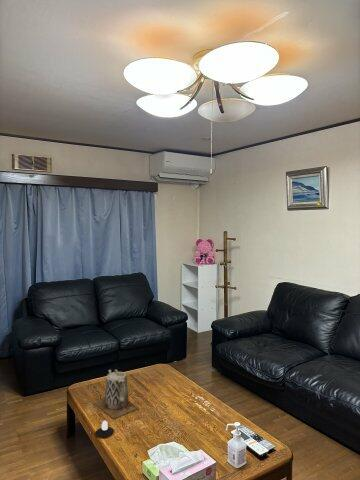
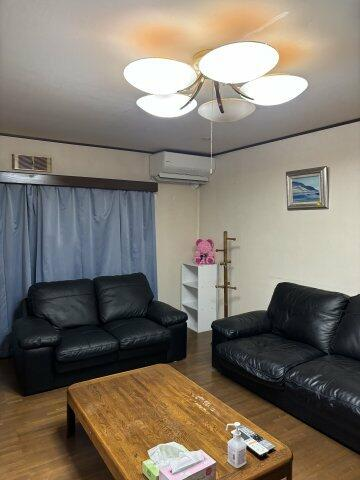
- teapot (115, 387)
- candle (104, 426)
